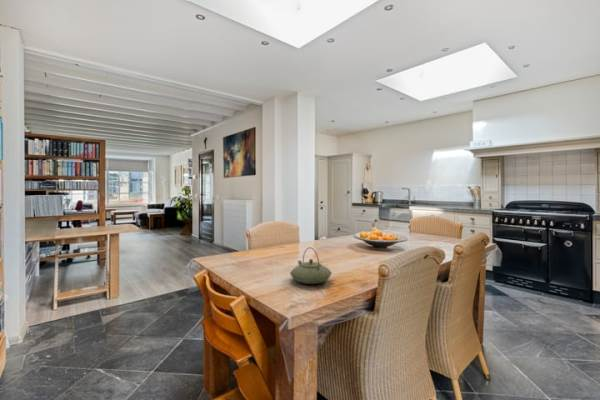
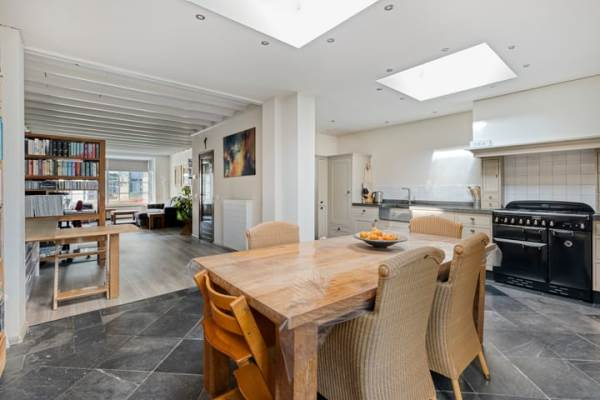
- teapot (309, 263)
